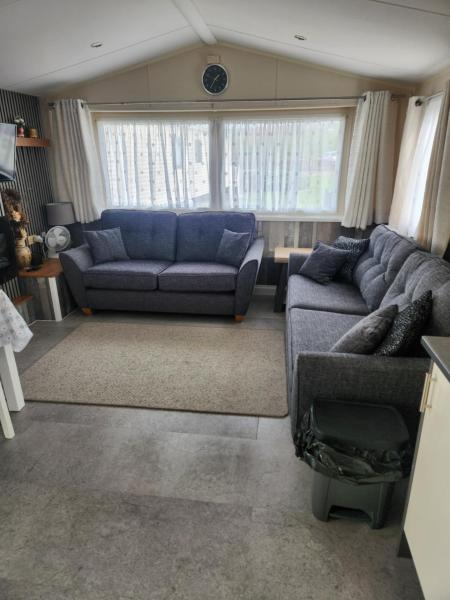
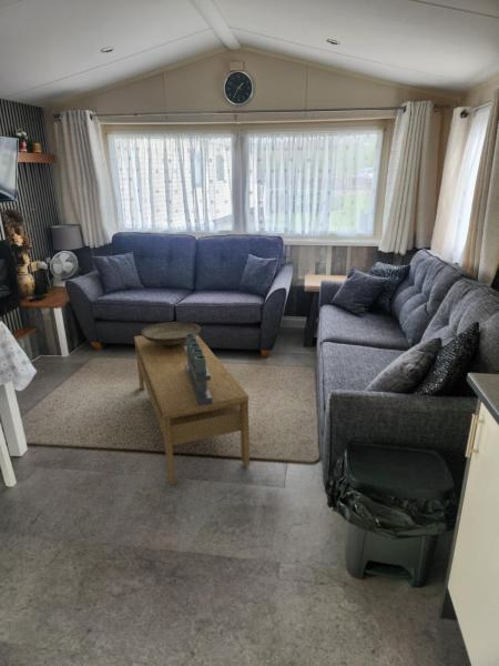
+ coffee table (183, 391)
+ decorative bowl (171, 335)
+ candle holder (196, 365)
